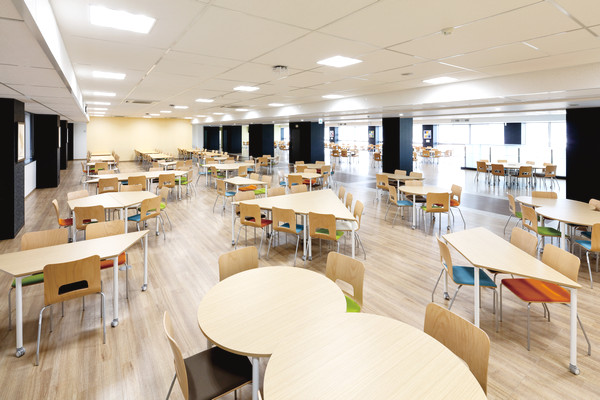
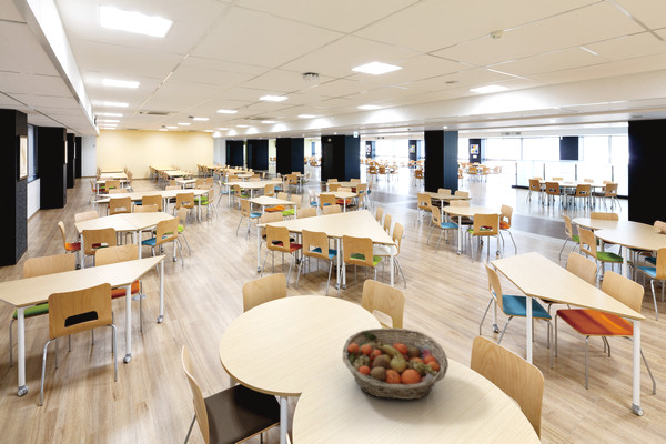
+ fruit basket (393, 362)
